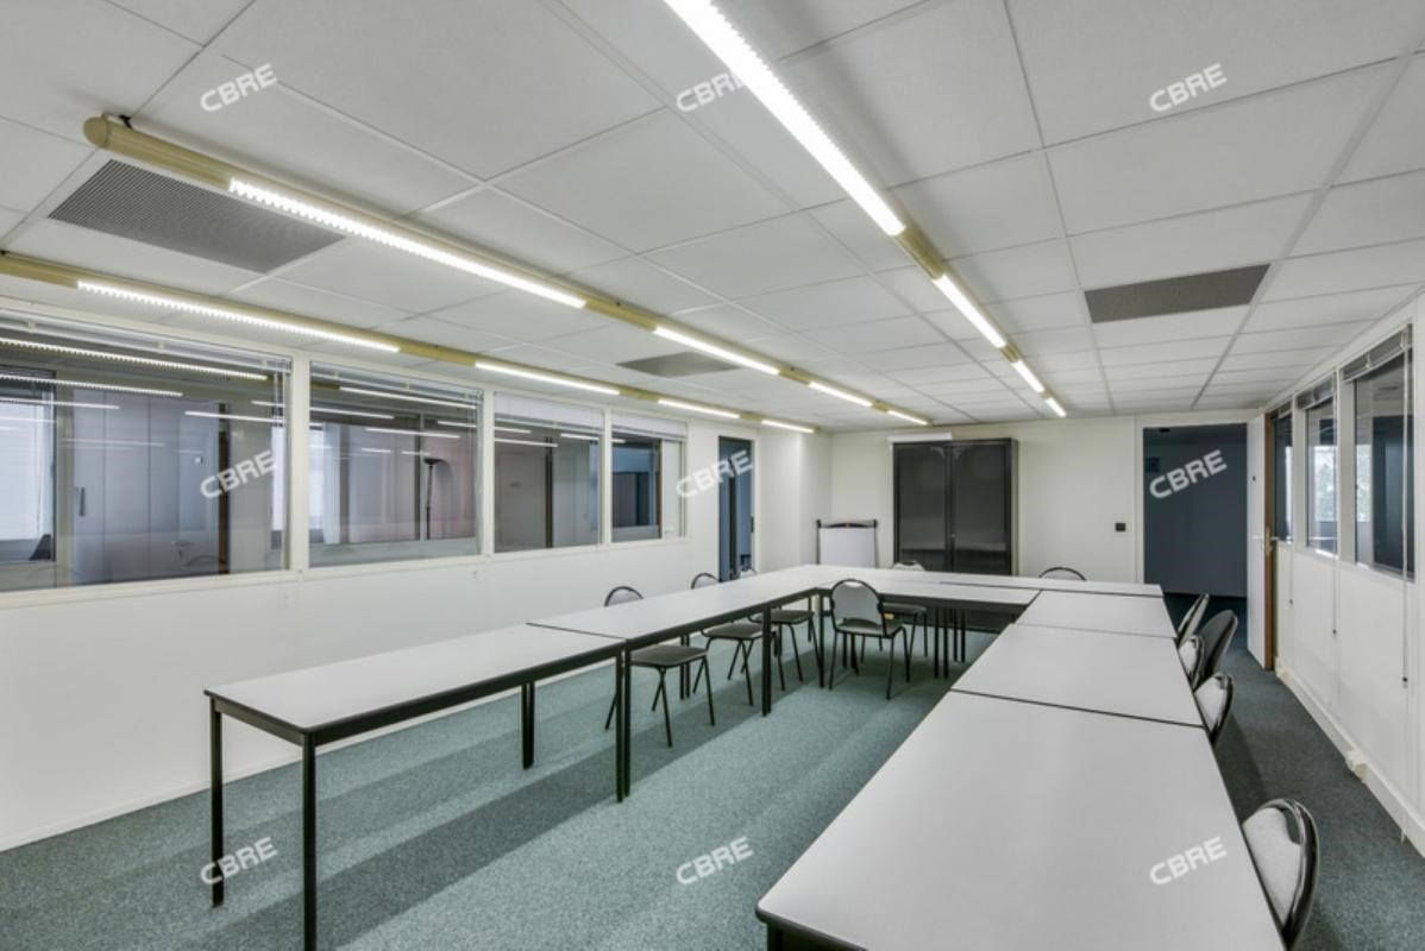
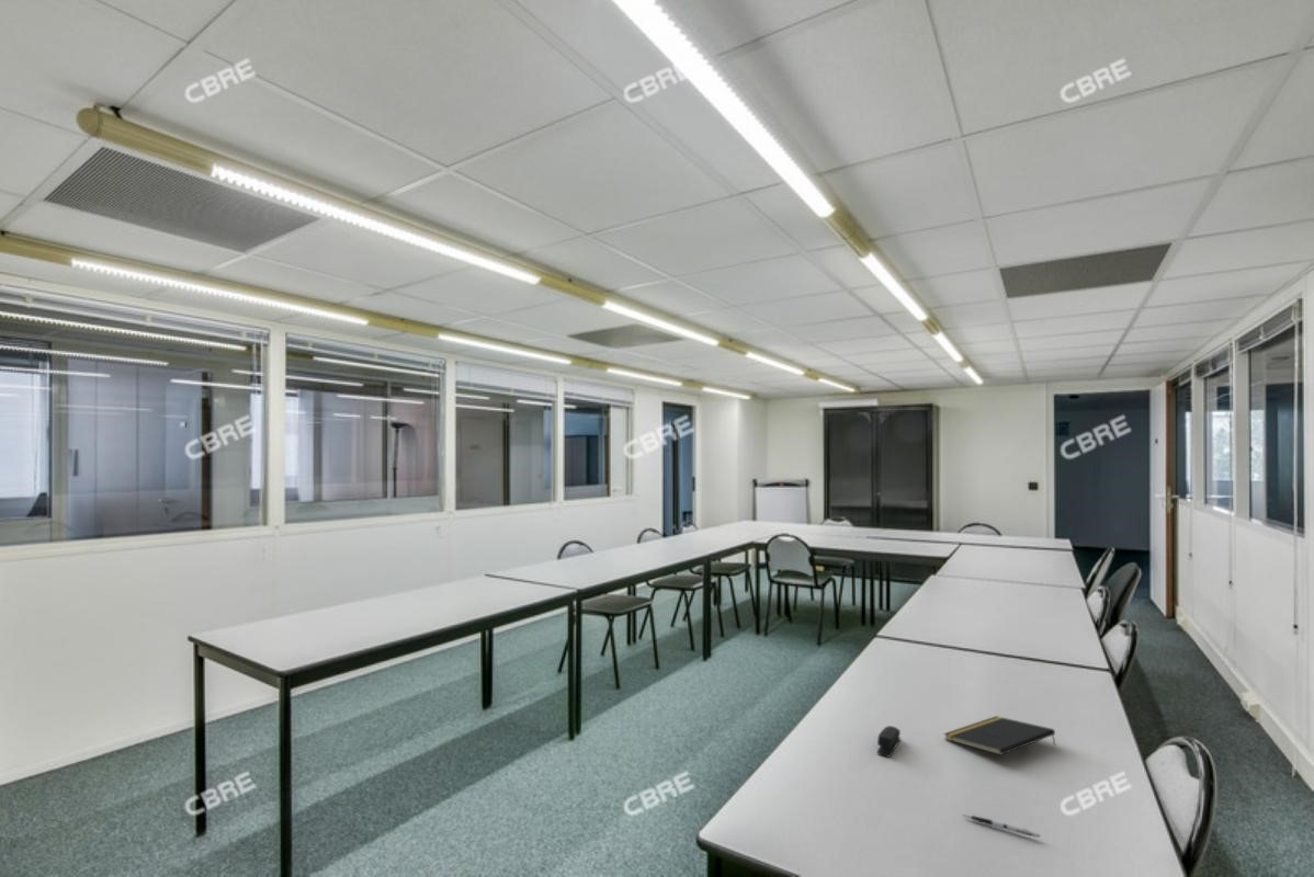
+ stapler (888, 737)
+ notepad (998, 733)
+ pen (999, 824)
